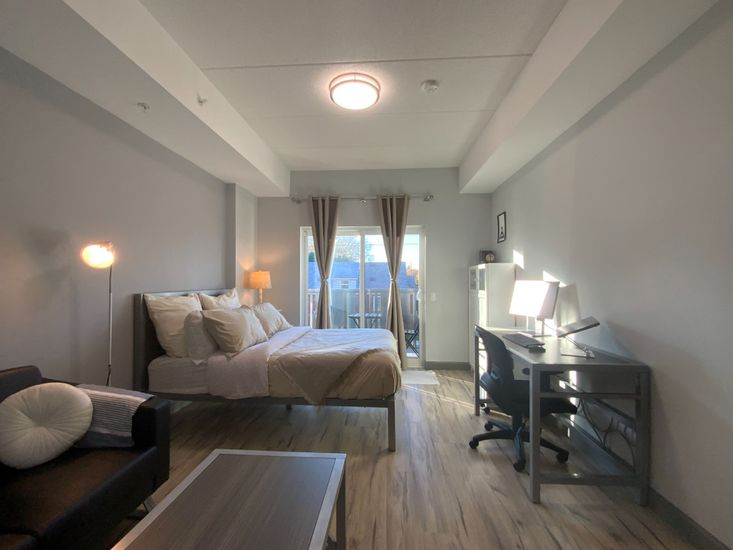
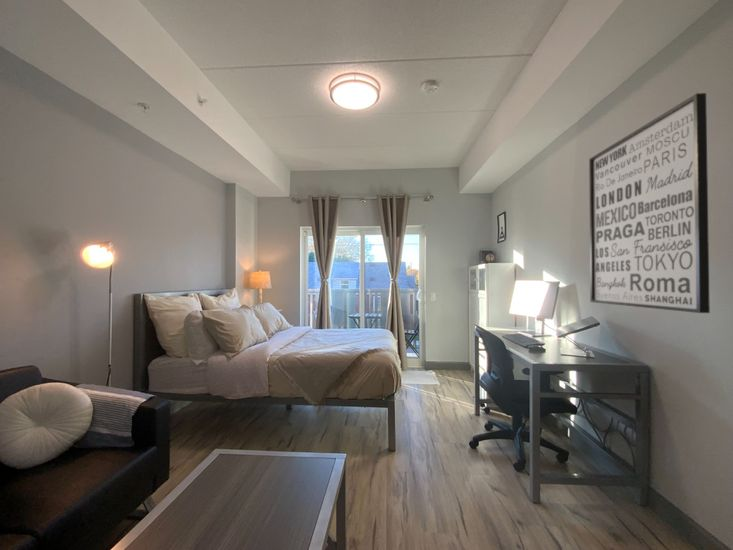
+ wall art (636, 219)
